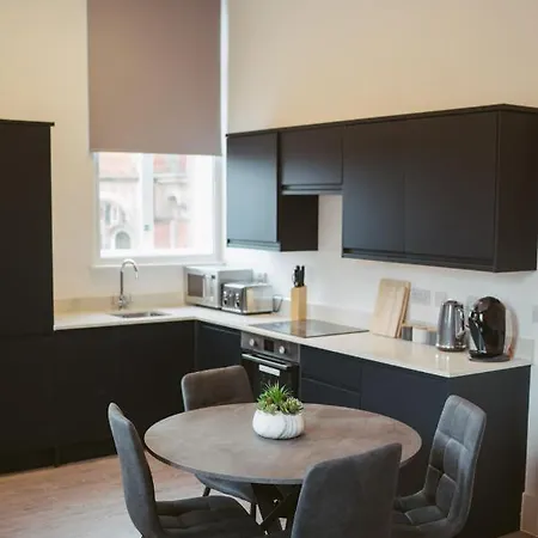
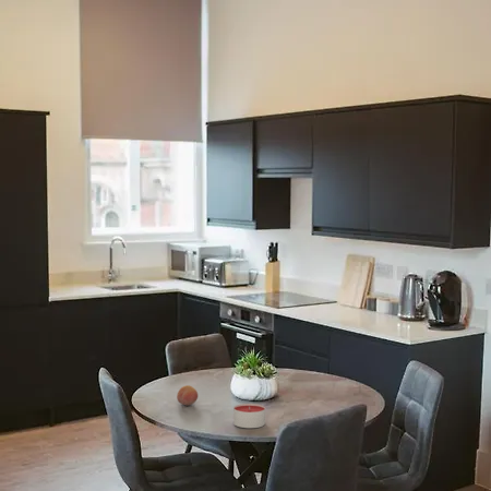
+ candle (249, 415)
+ fruit (187, 395)
